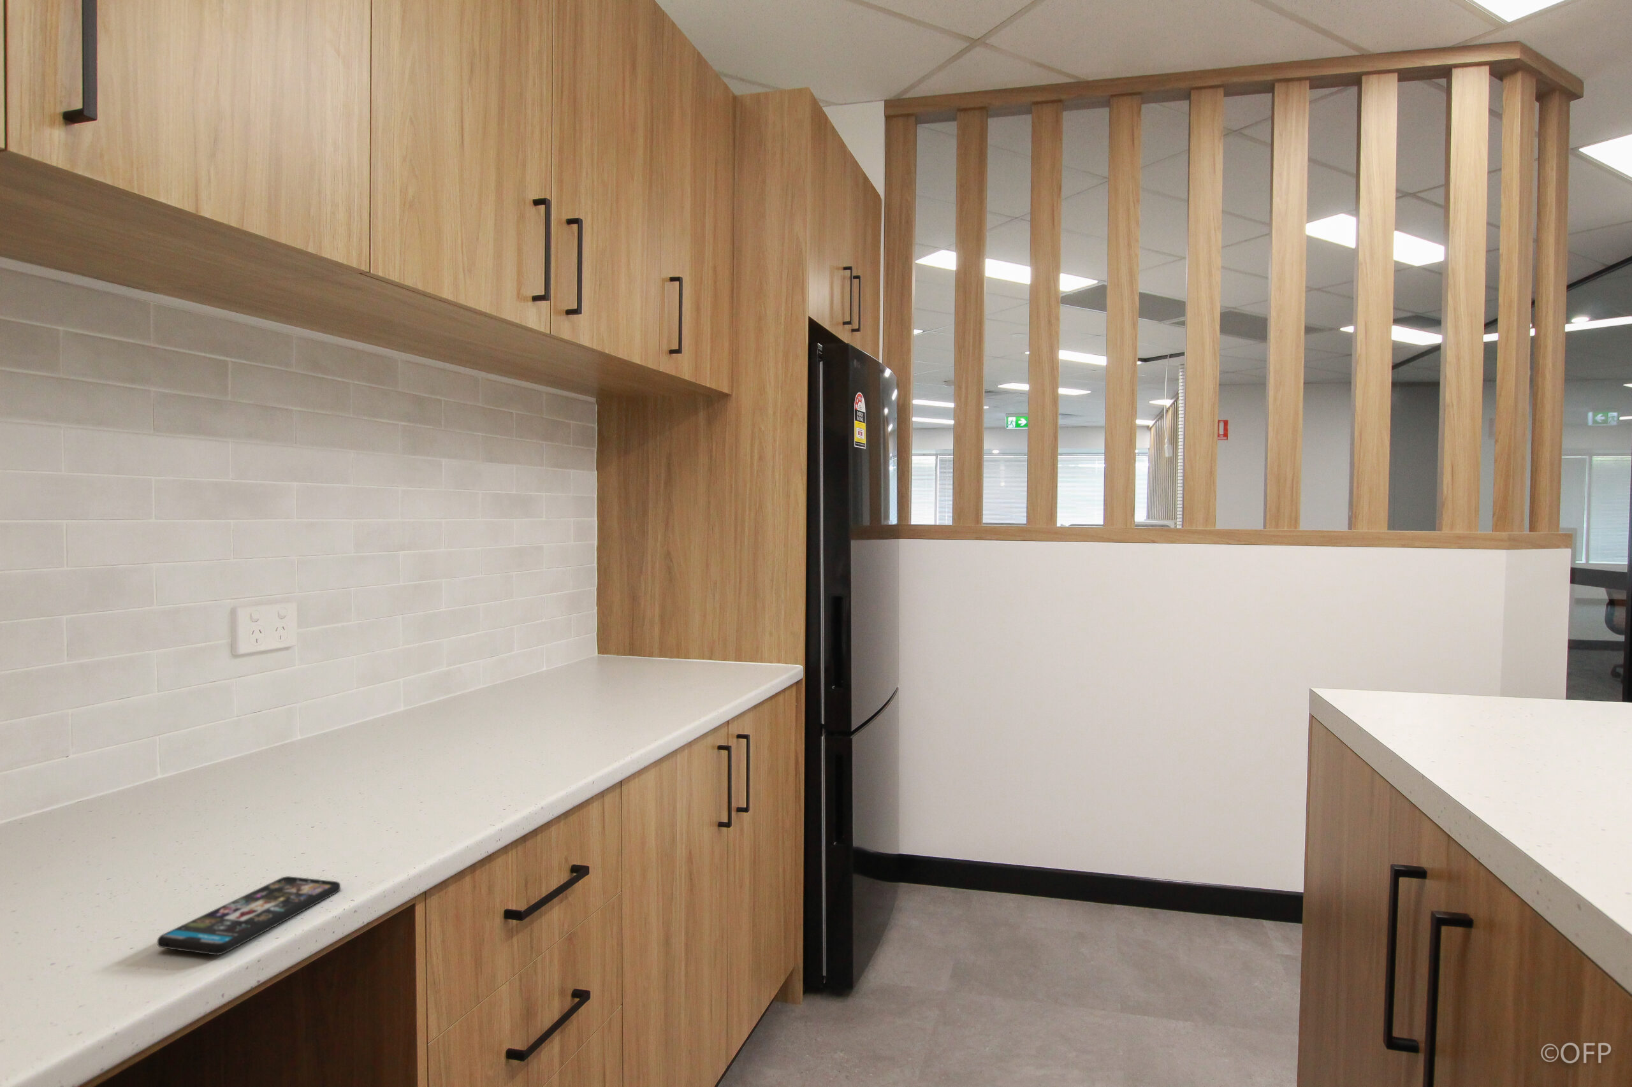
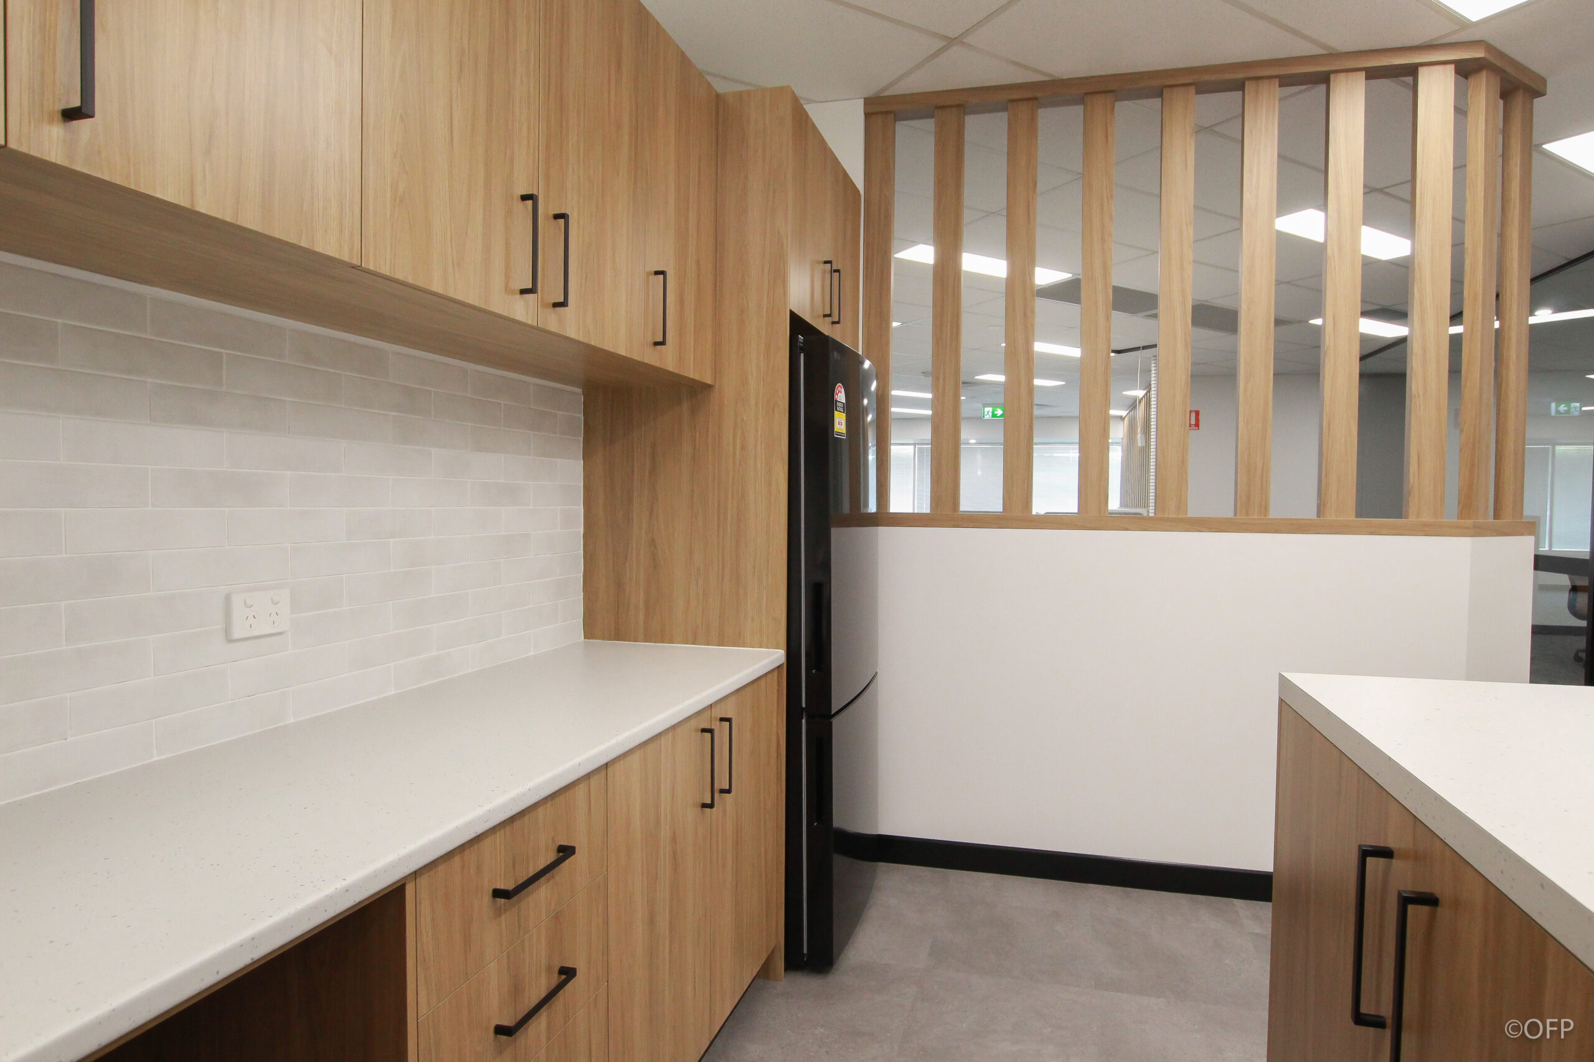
- smartphone (255, 912)
